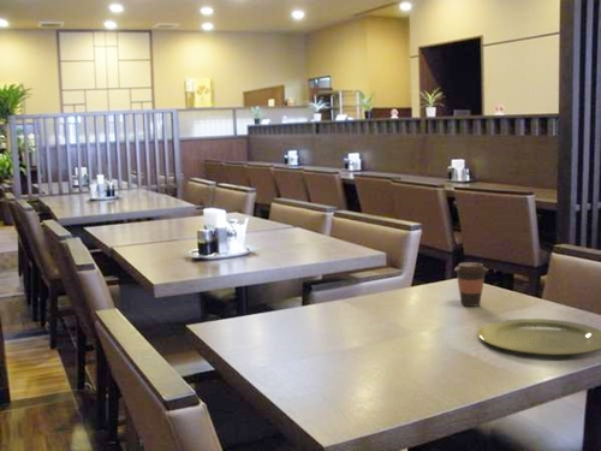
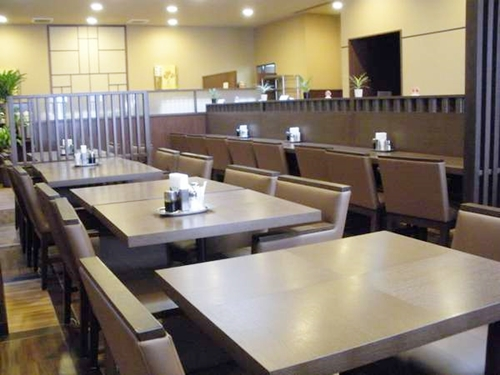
- plate (542, 336)
- coffee cup (470, 284)
